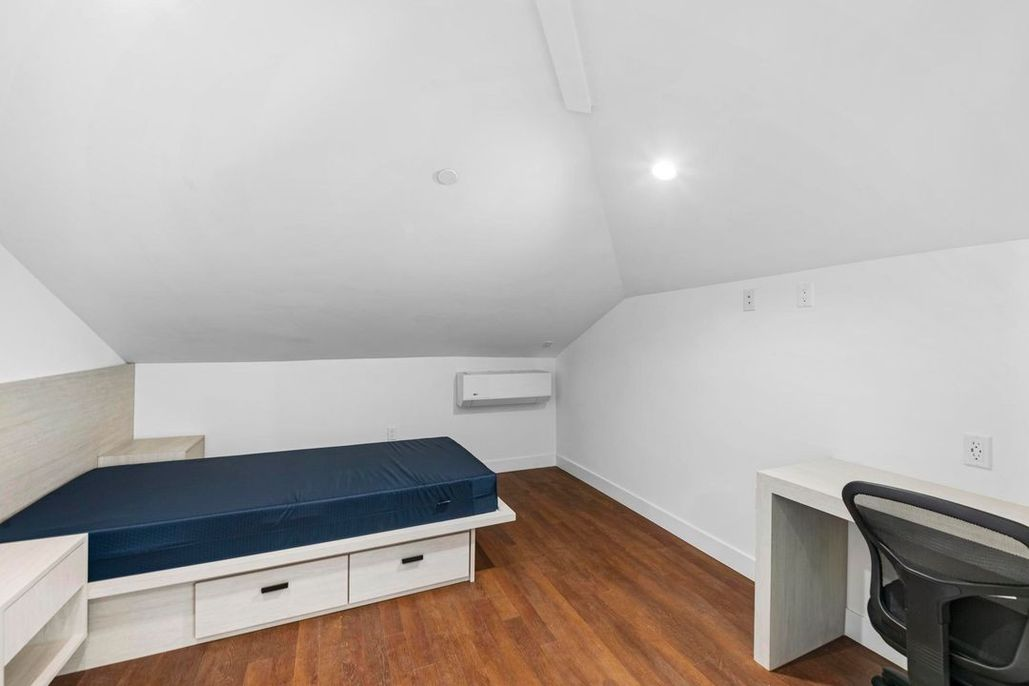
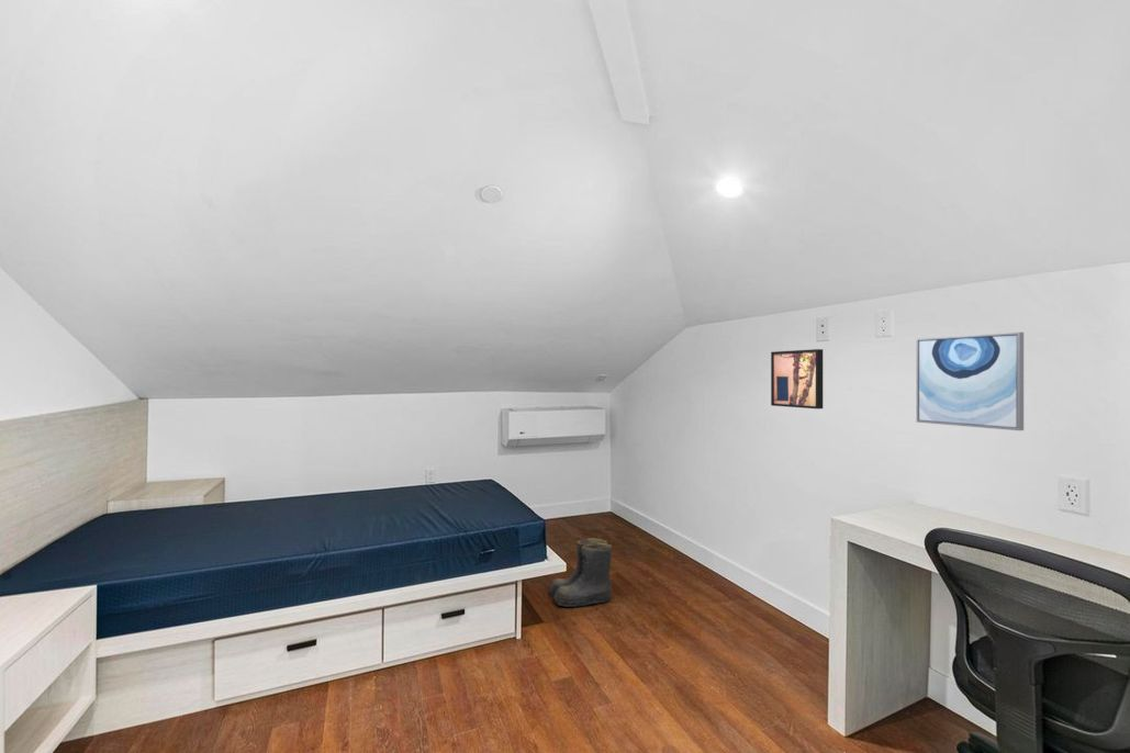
+ boots (580, 570)
+ wall art (965, 381)
+ wall art (795, 379)
